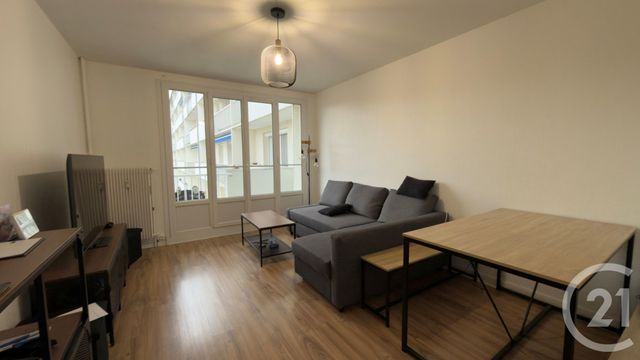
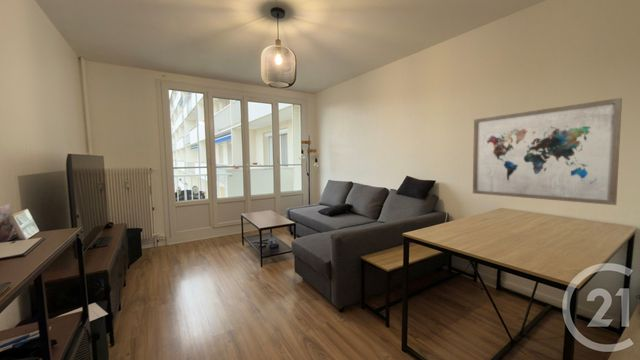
+ wall art (532, 154)
